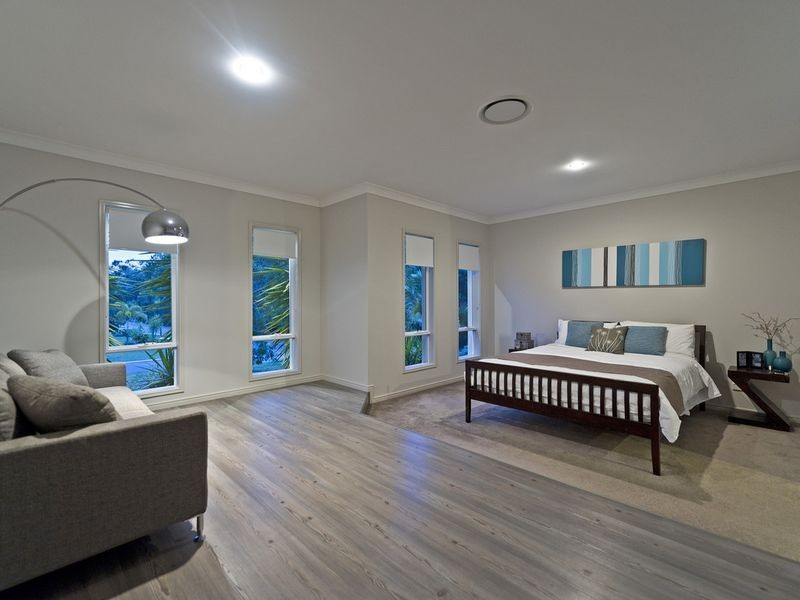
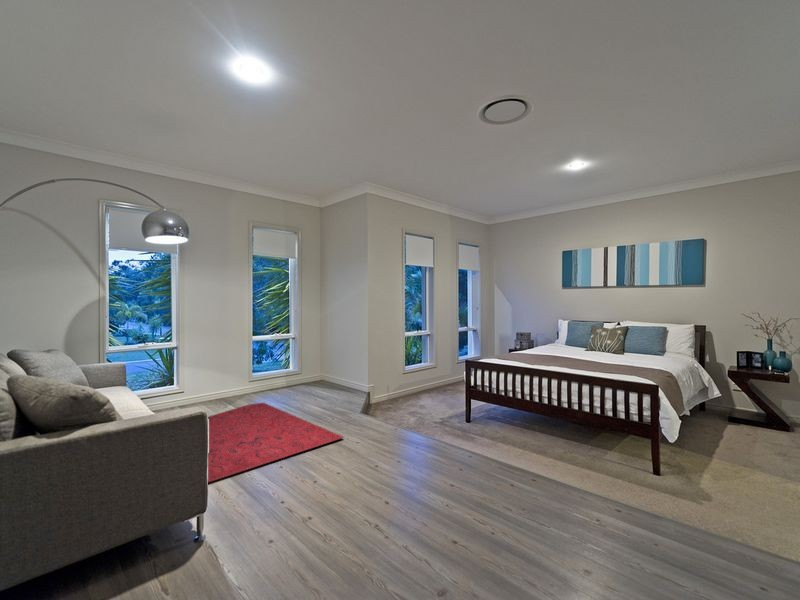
+ rug (231, 429)
